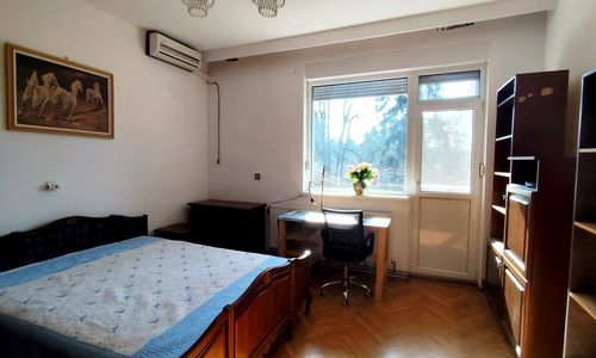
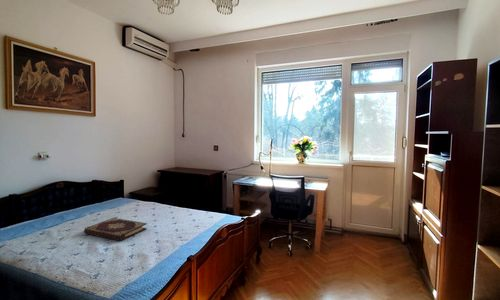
+ book (116, 228)
